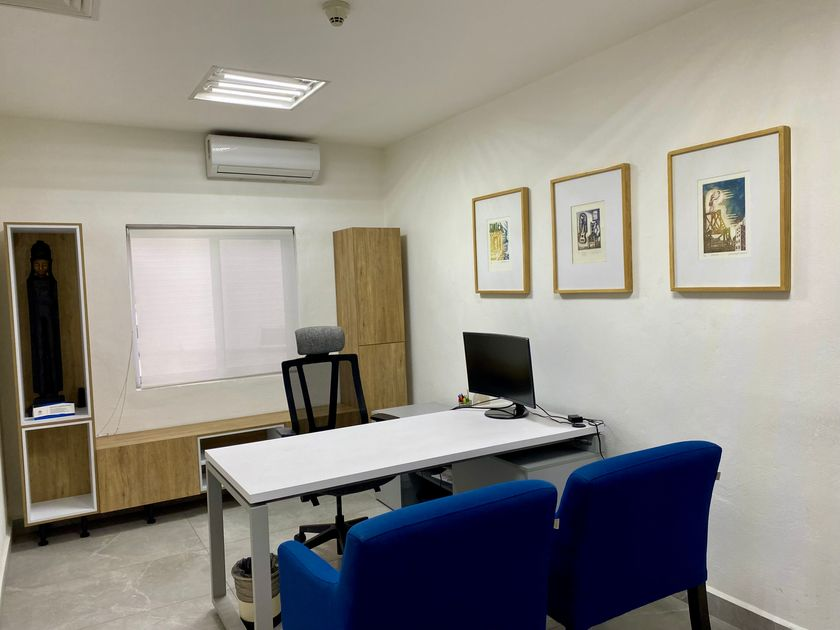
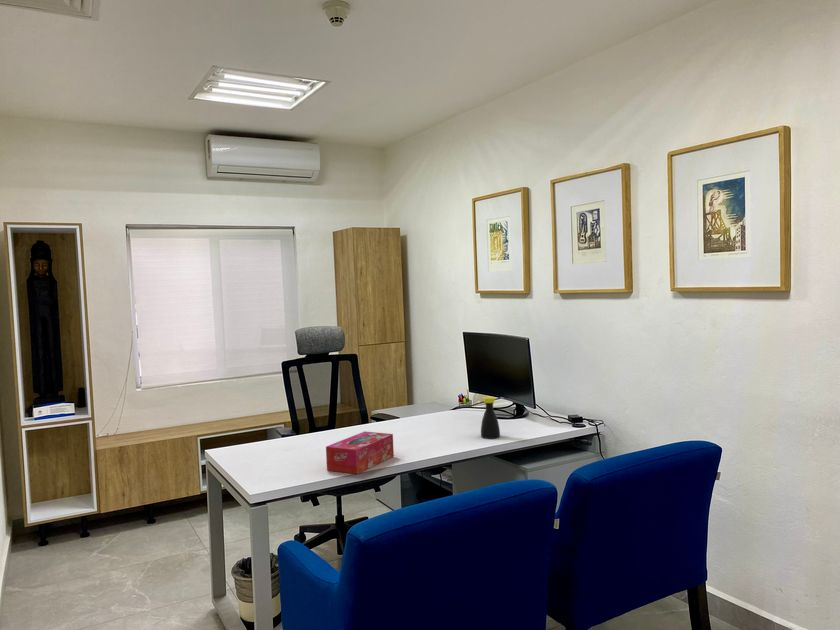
+ bottle (489, 417)
+ tissue box (360, 451)
